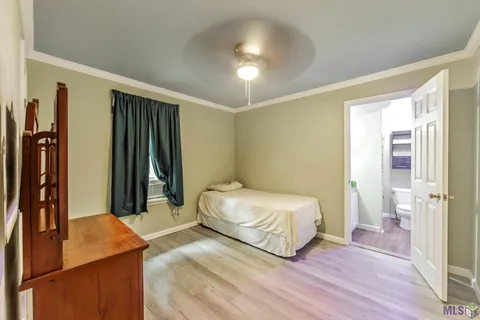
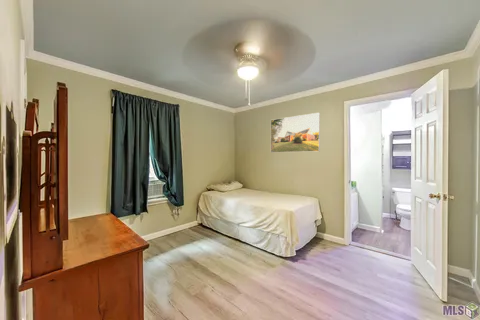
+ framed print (293, 134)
